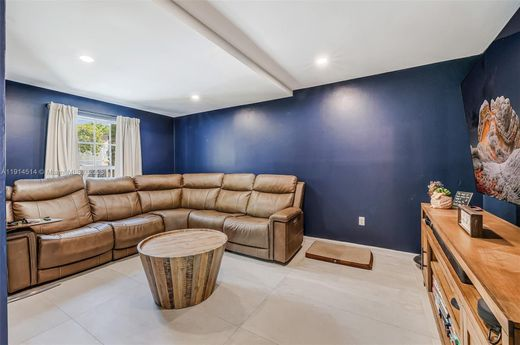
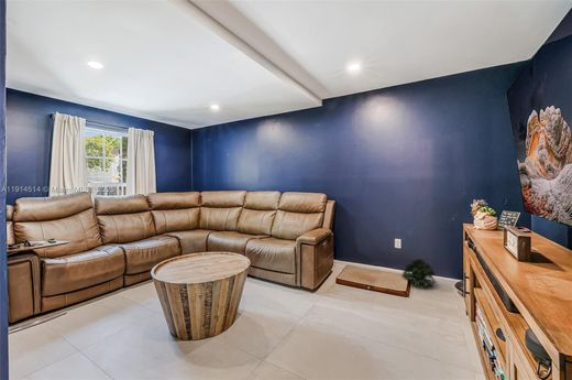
+ potted plant (418, 271)
